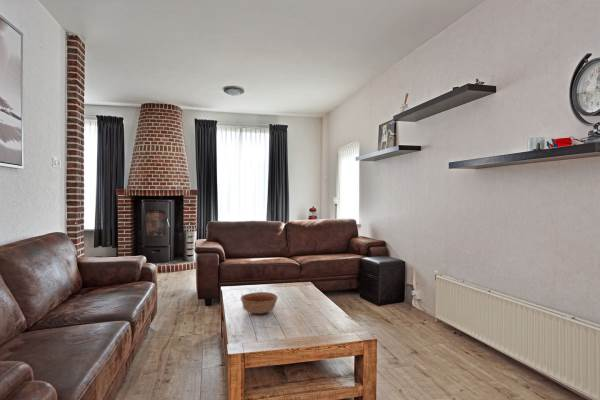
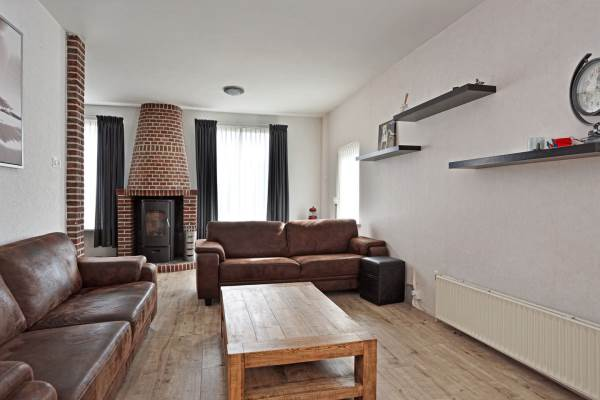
- bowl (259, 304)
